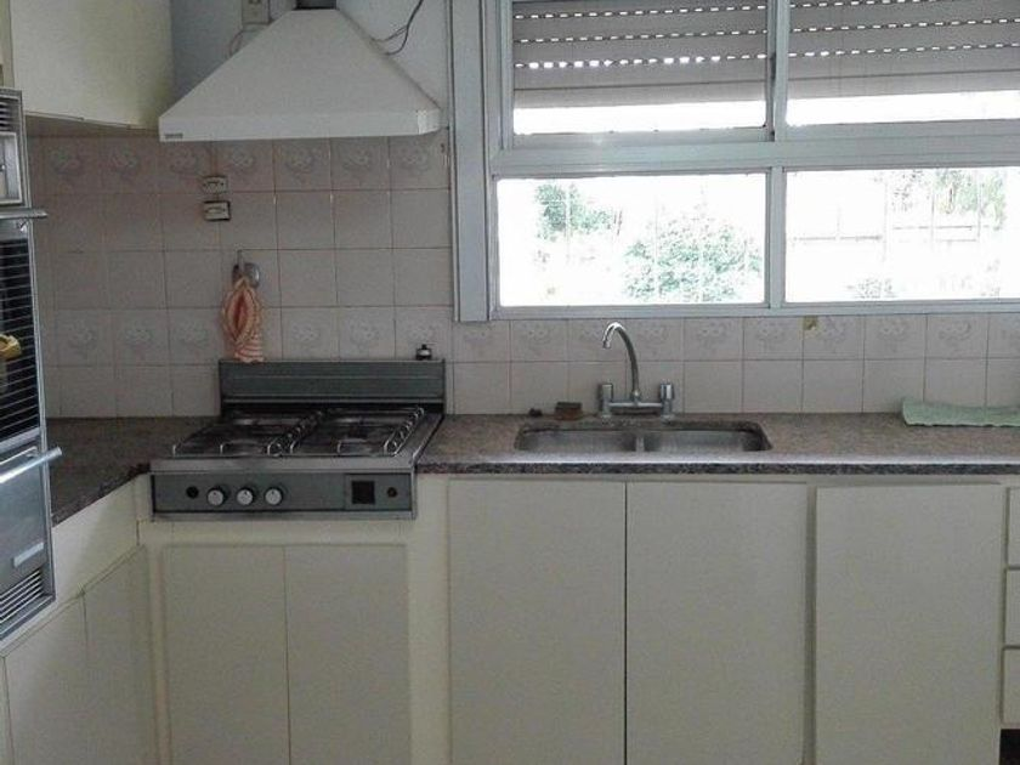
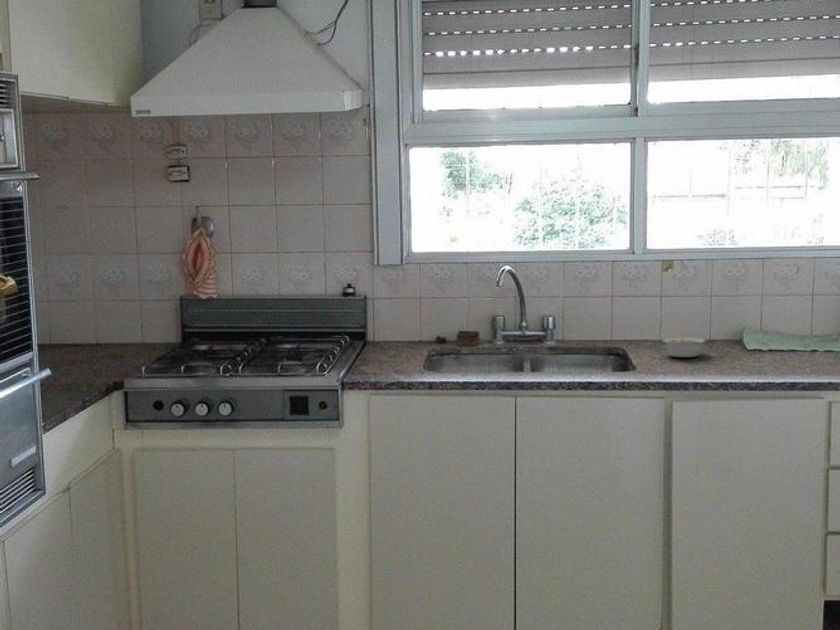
+ legume (685, 346)
